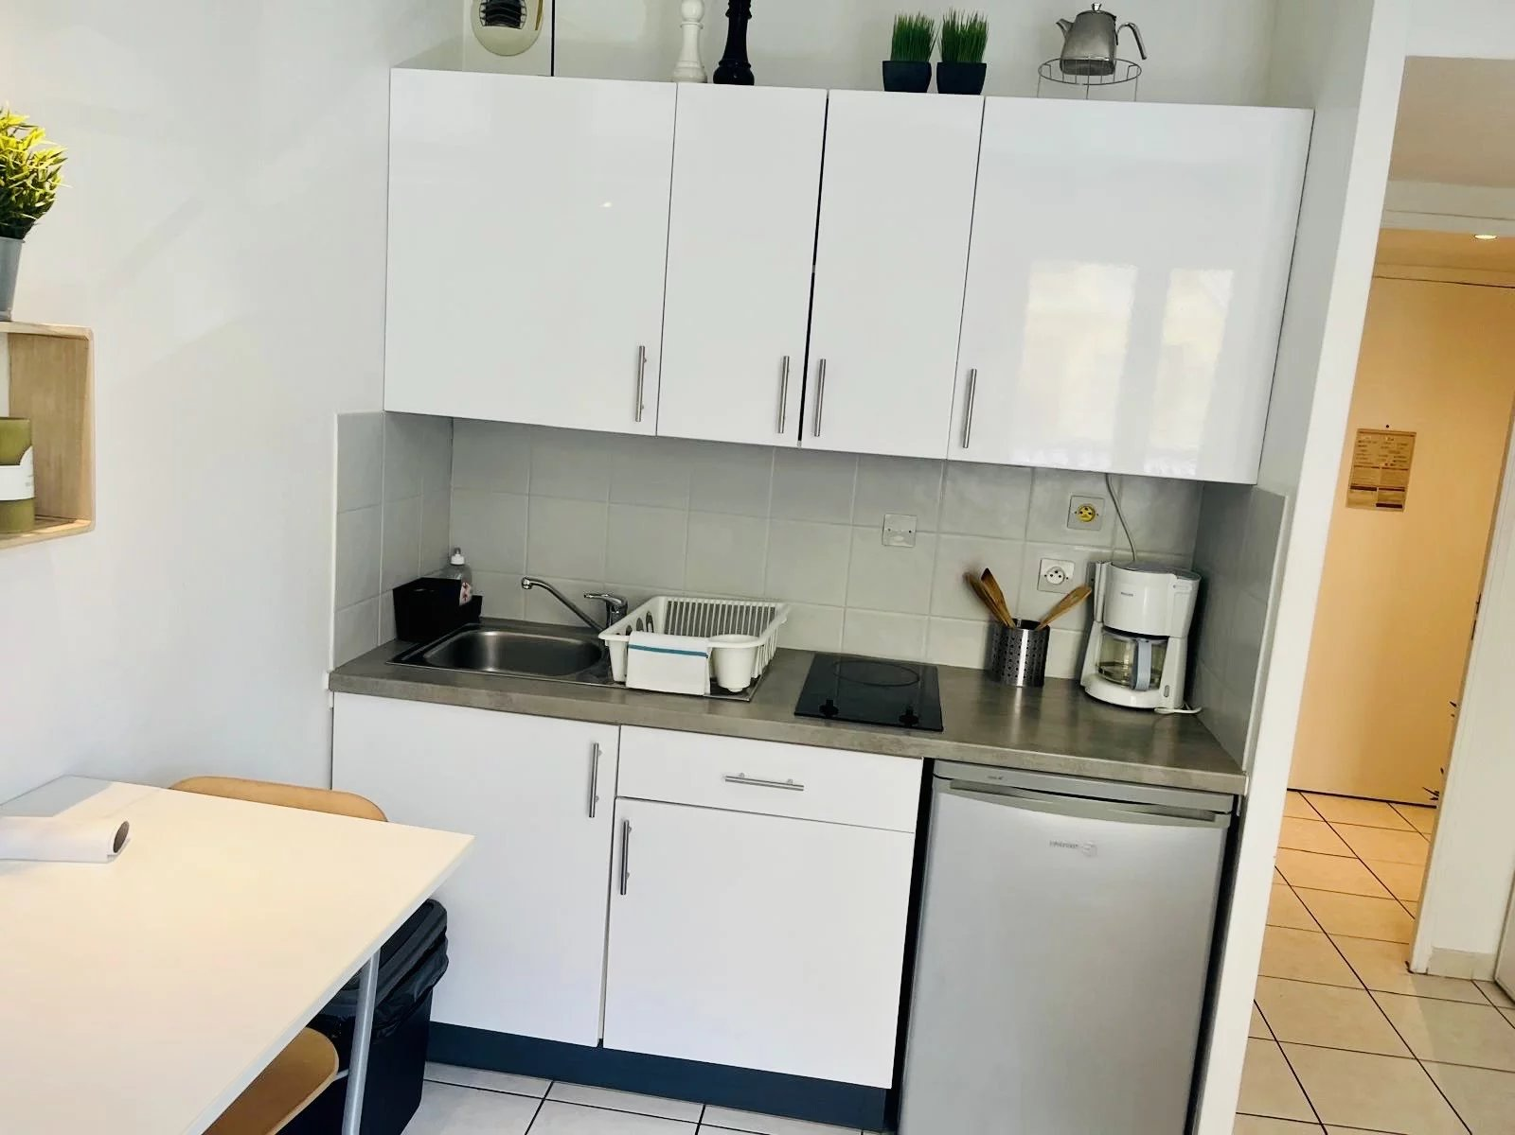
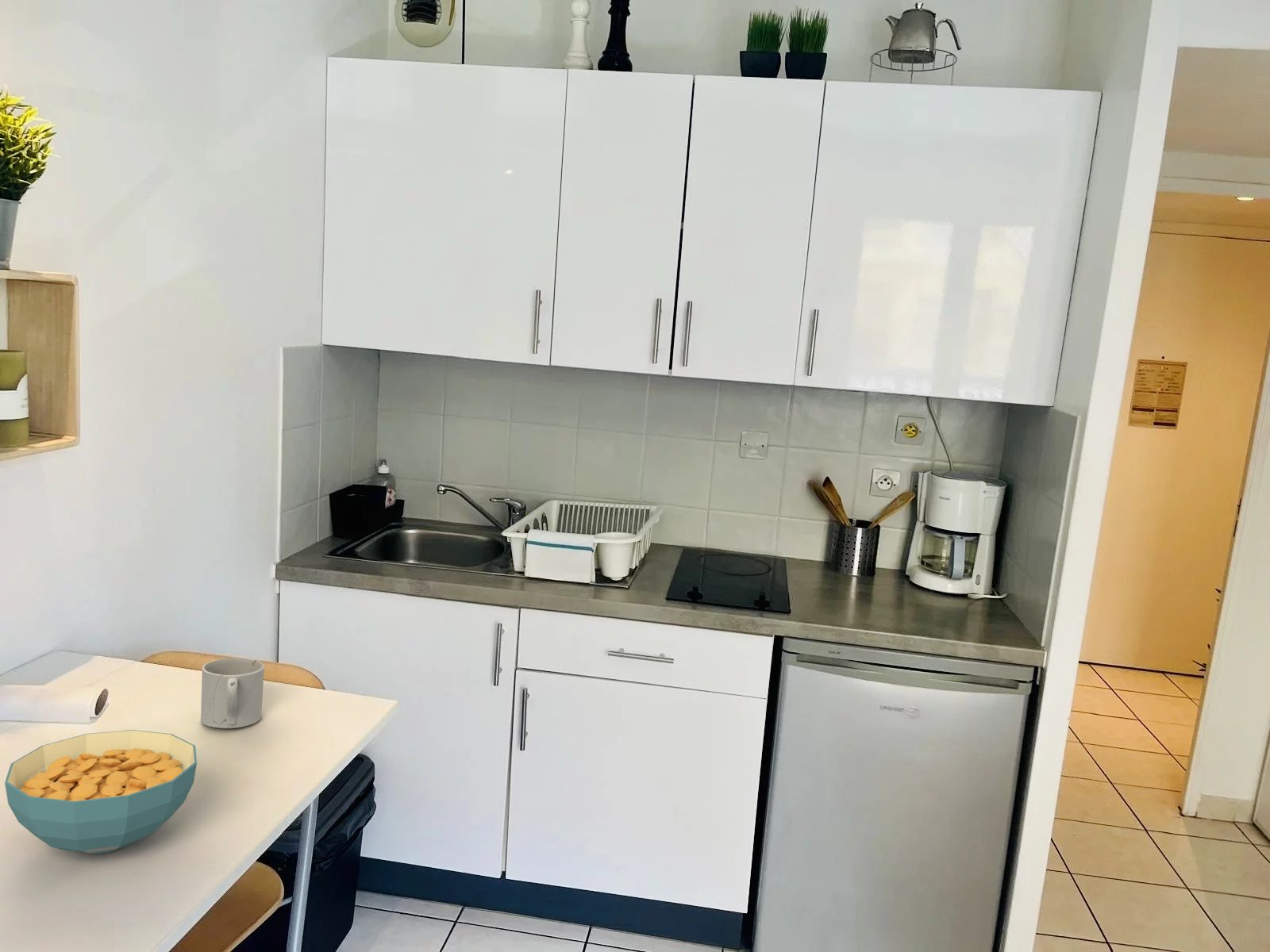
+ mug (232, 696)
+ cereal bowl (105, 802)
